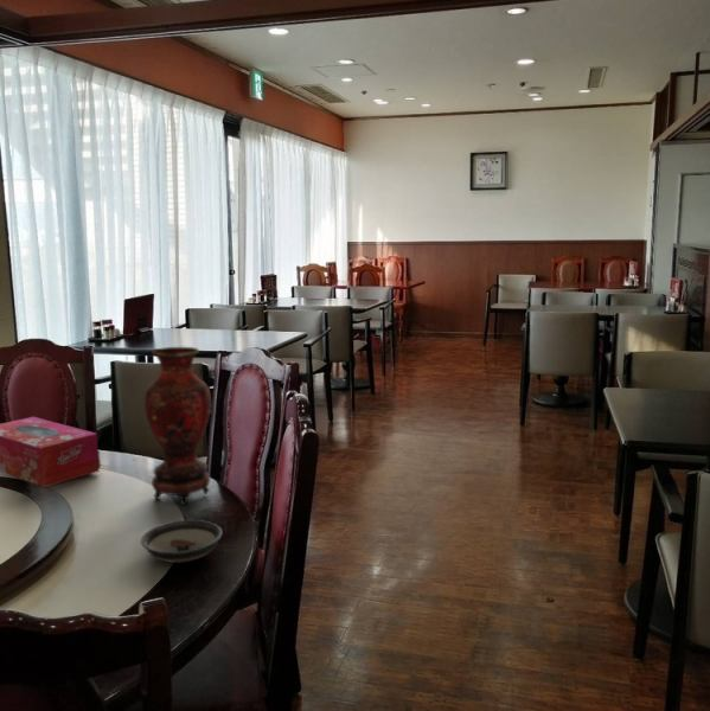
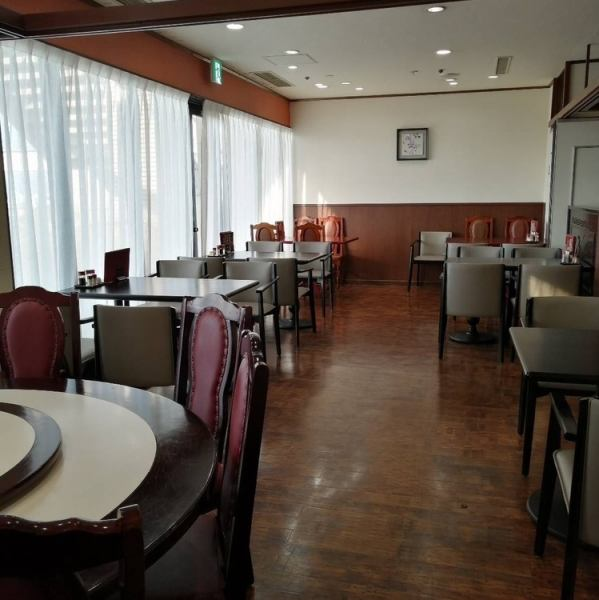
- vase (178, 424)
- saucer (181, 544)
- tissue box (38, 449)
